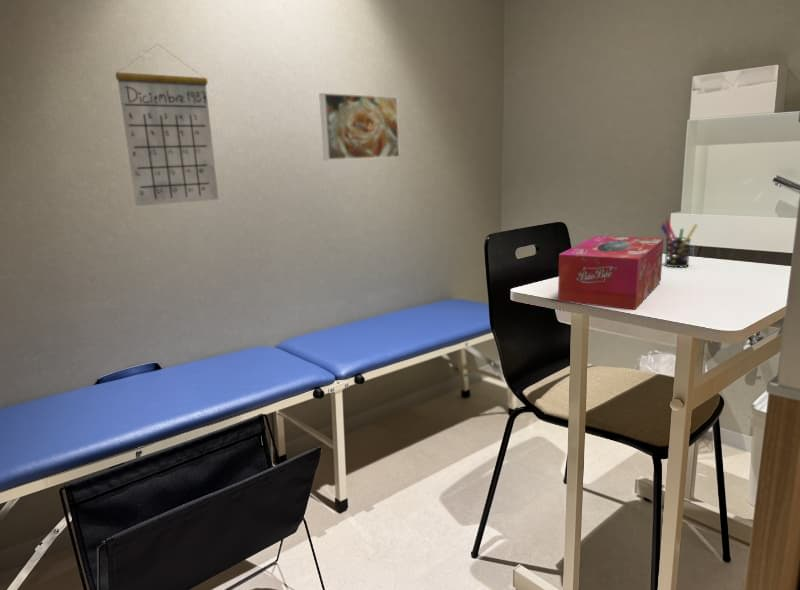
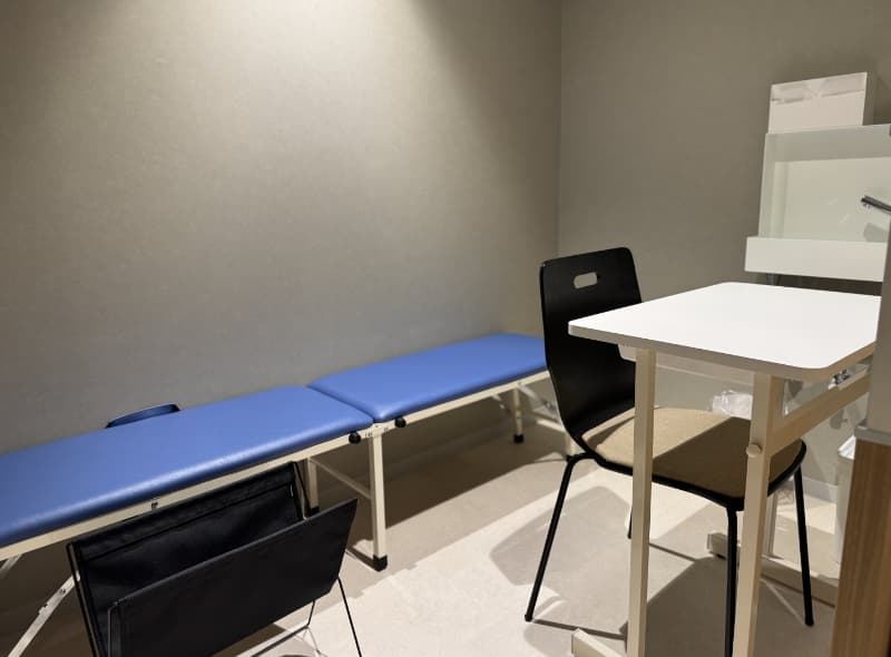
- calendar (169, 125)
- pen holder (677, 242)
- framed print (361, 127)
- tissue box (613, 268)
